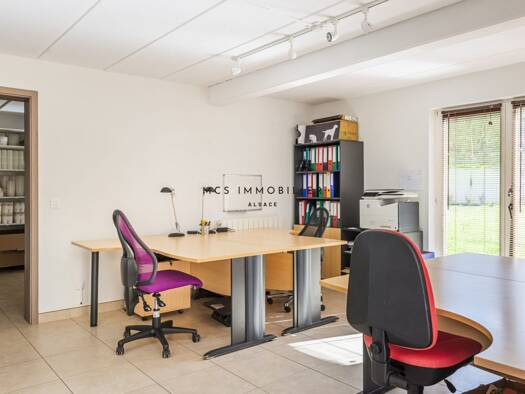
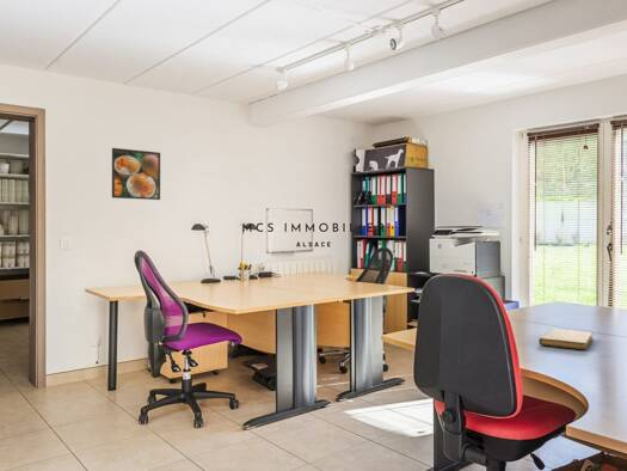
+ notebook (566, 338)
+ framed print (136, 175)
